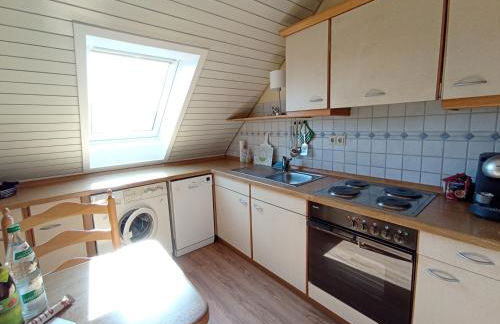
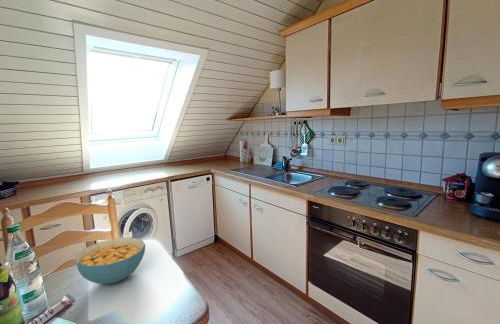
+ cereal bowl (113, 264)
